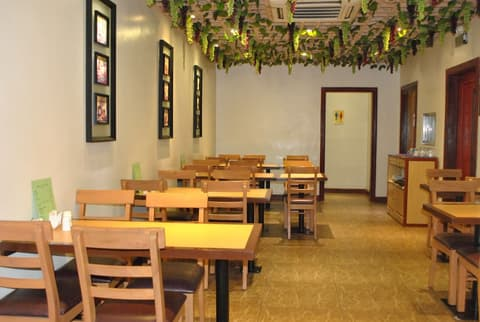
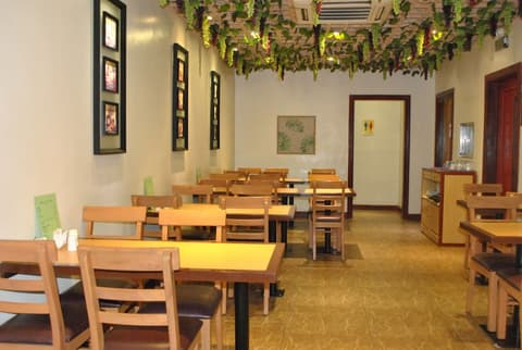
+ wall art (296, 135)
